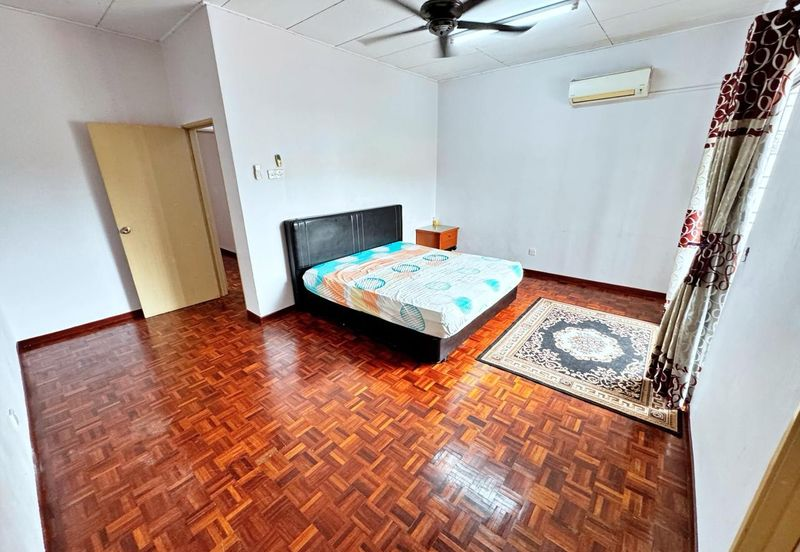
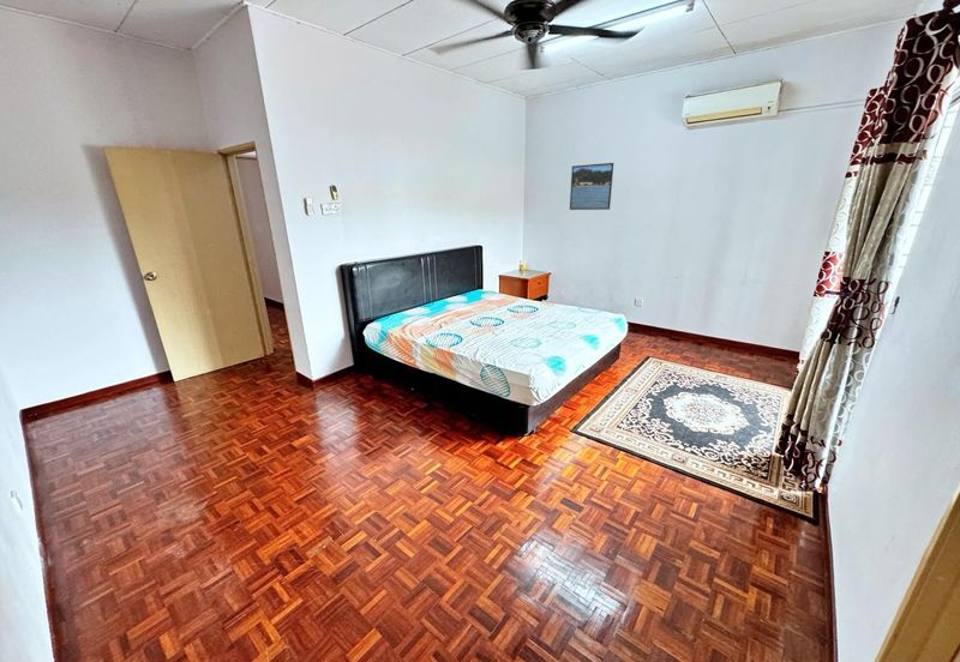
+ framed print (590, 187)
